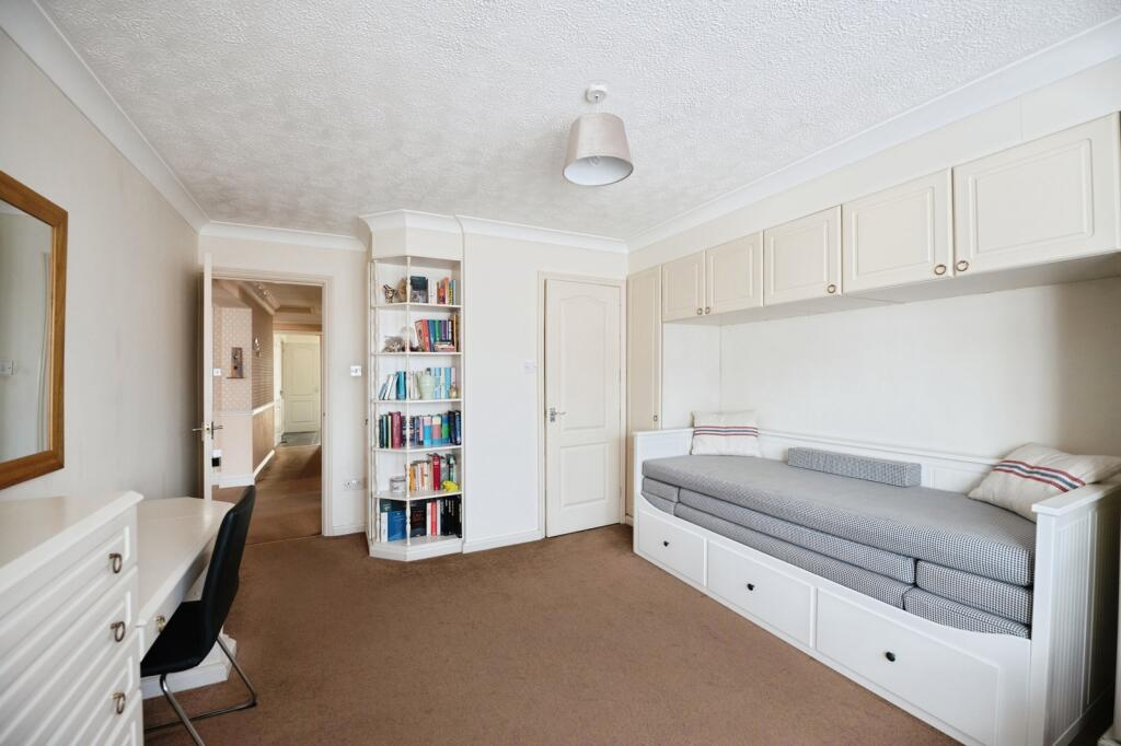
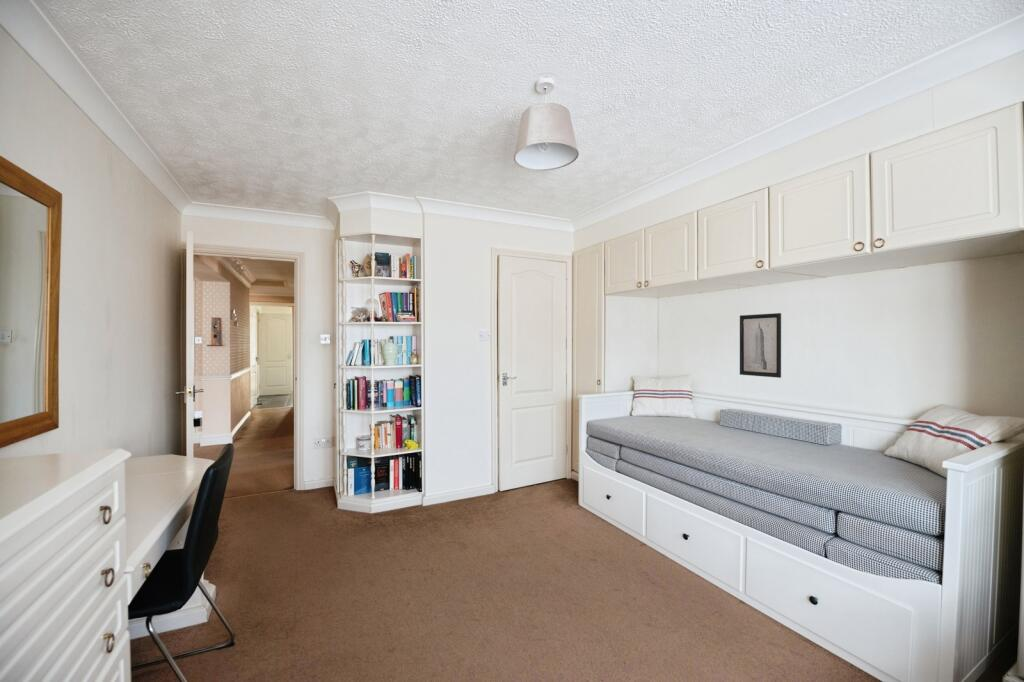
+ wall art (759, 345)
